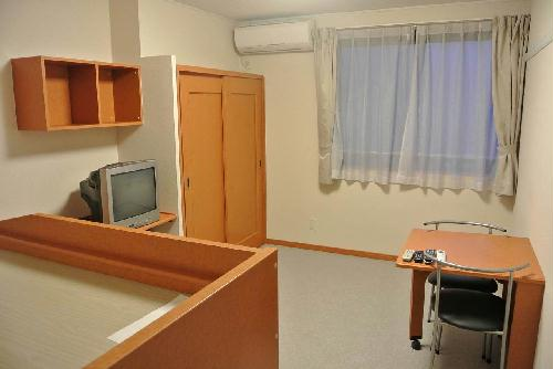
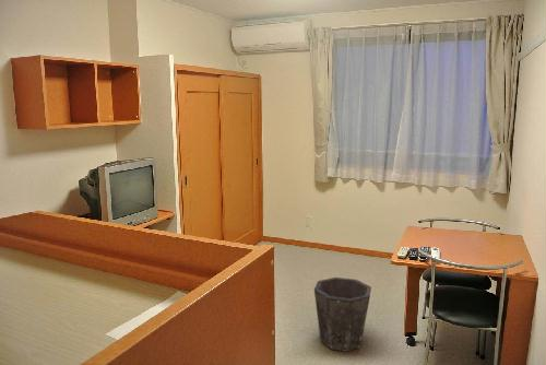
+ waste bin (342, 314)
